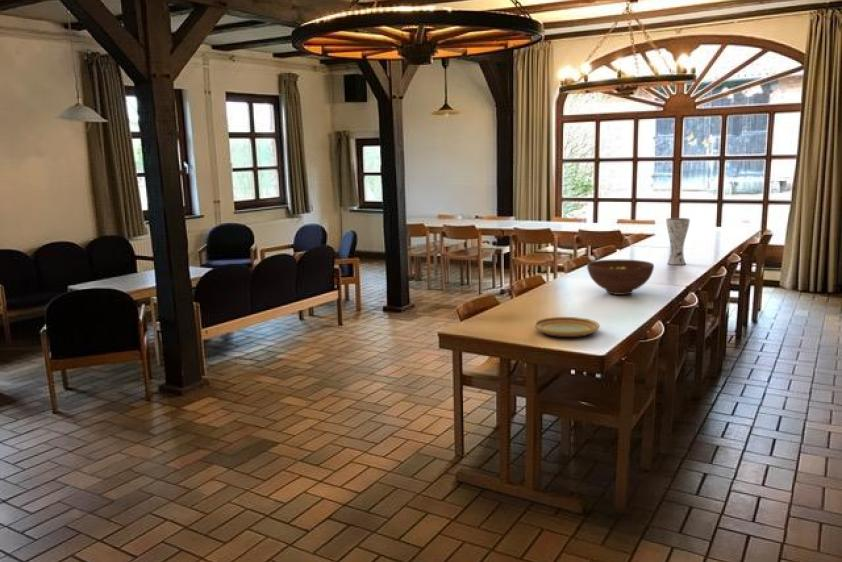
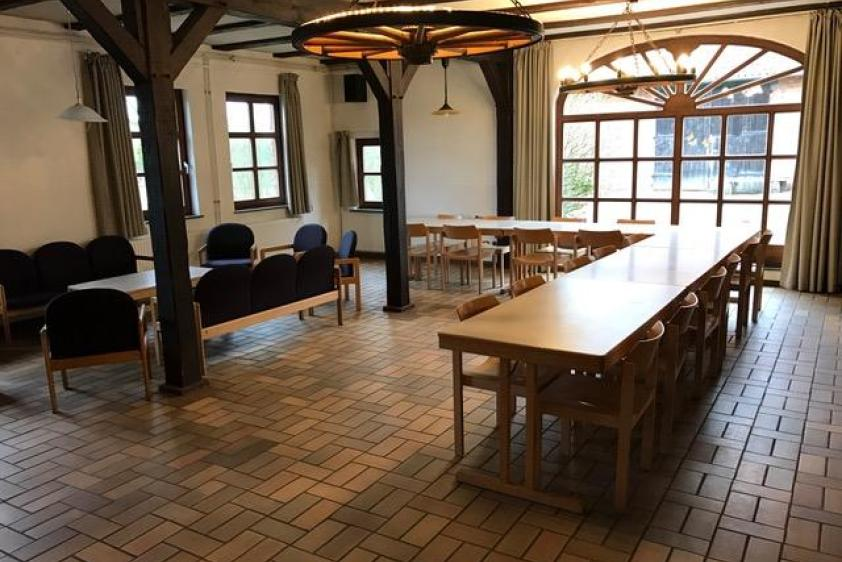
- plate (566, 327)
- fruit bowl (619, 278)
- vase (677, 241)
